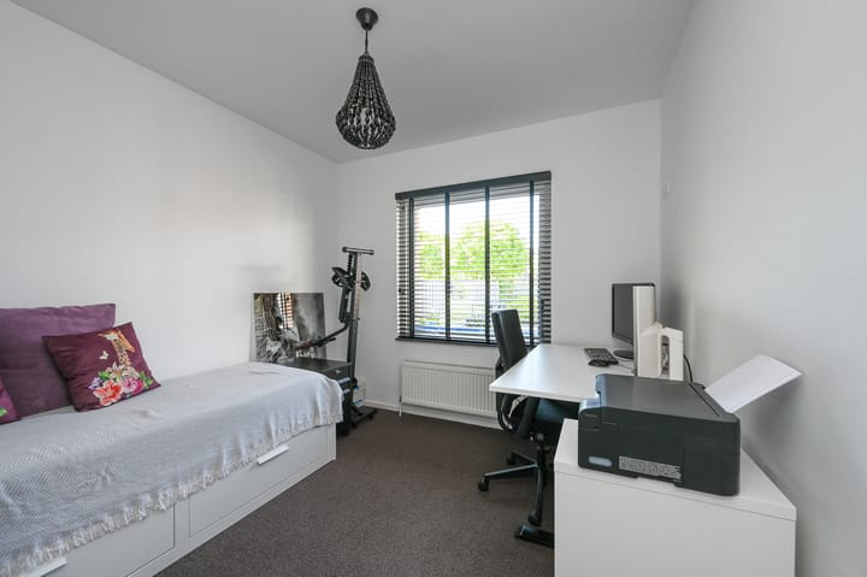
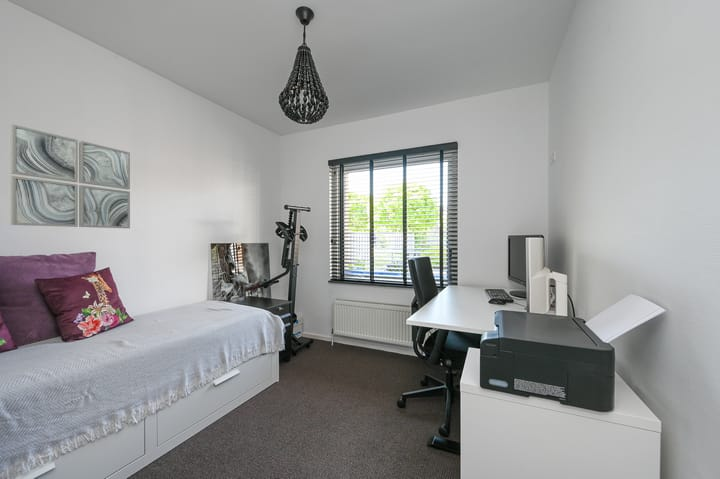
+ wall art (79, 182)
